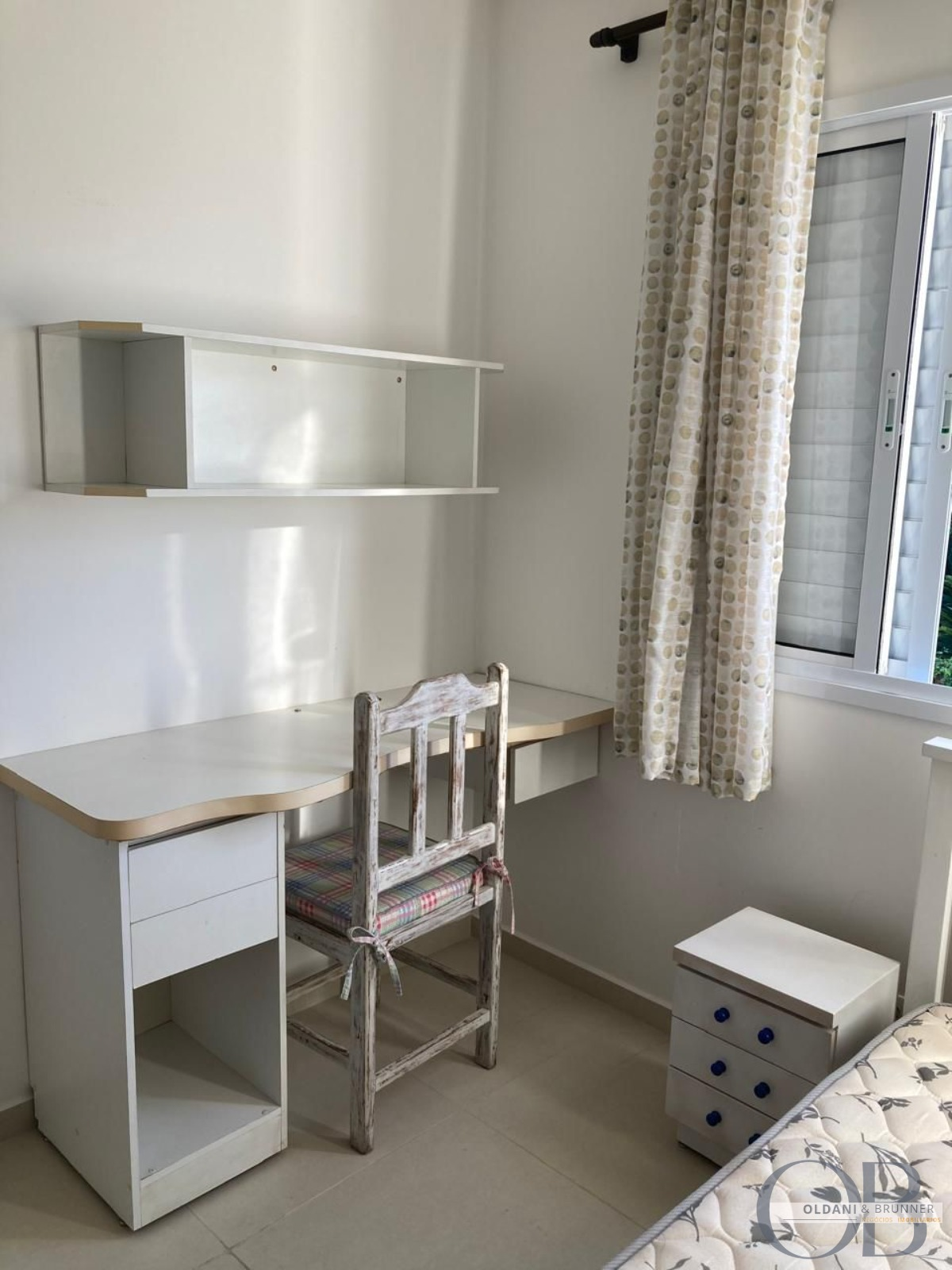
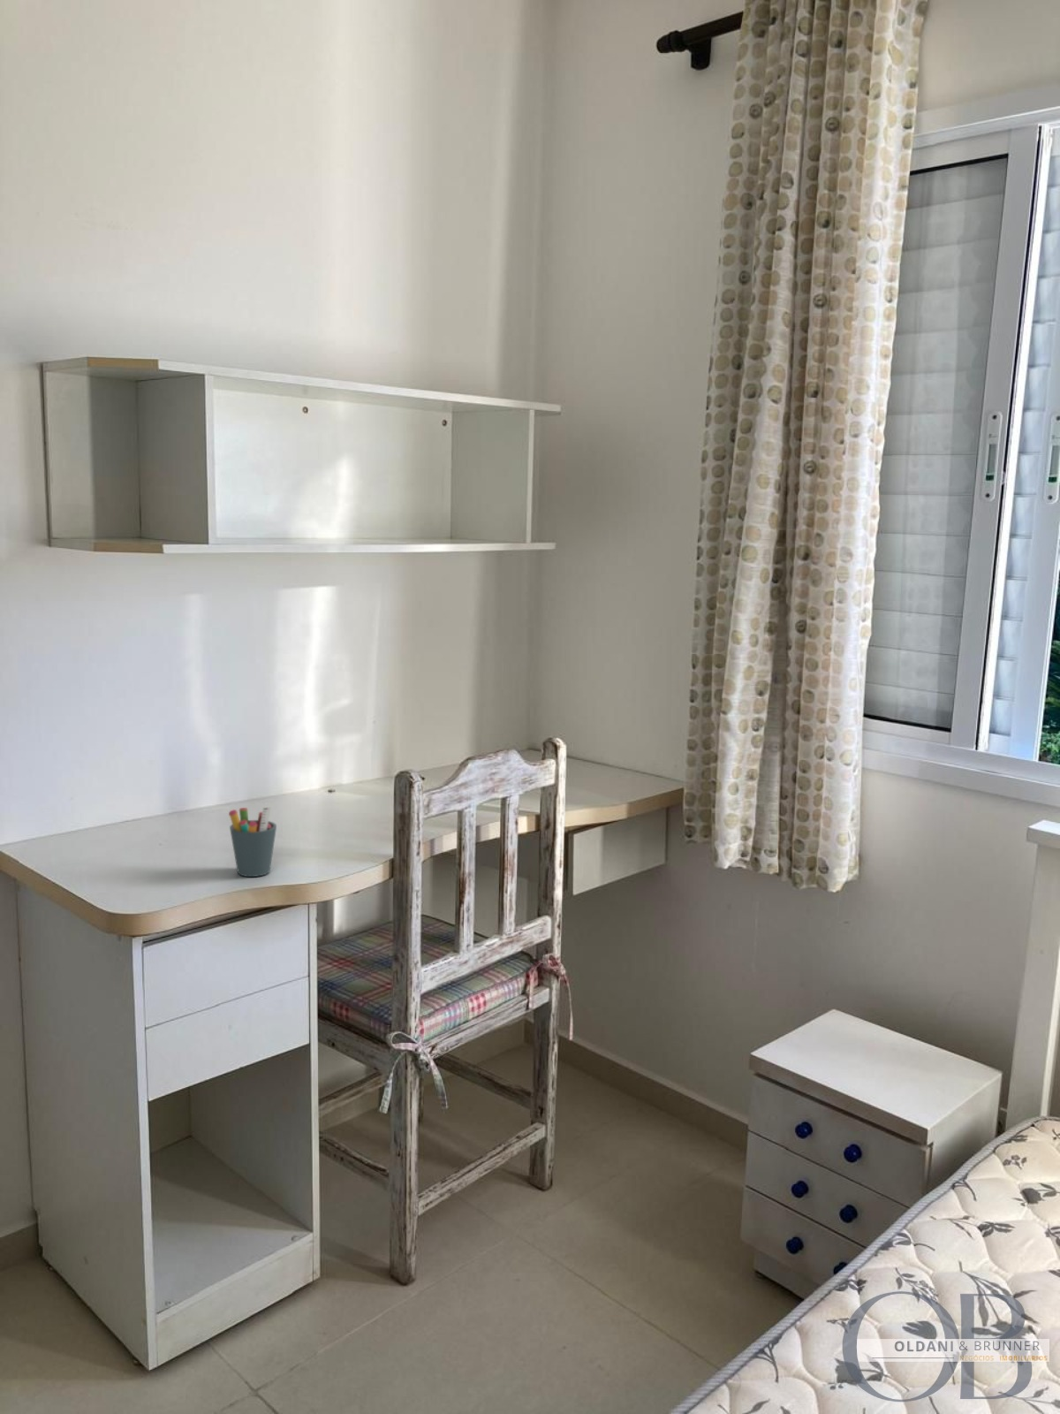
+ pen holder (252, 836)
